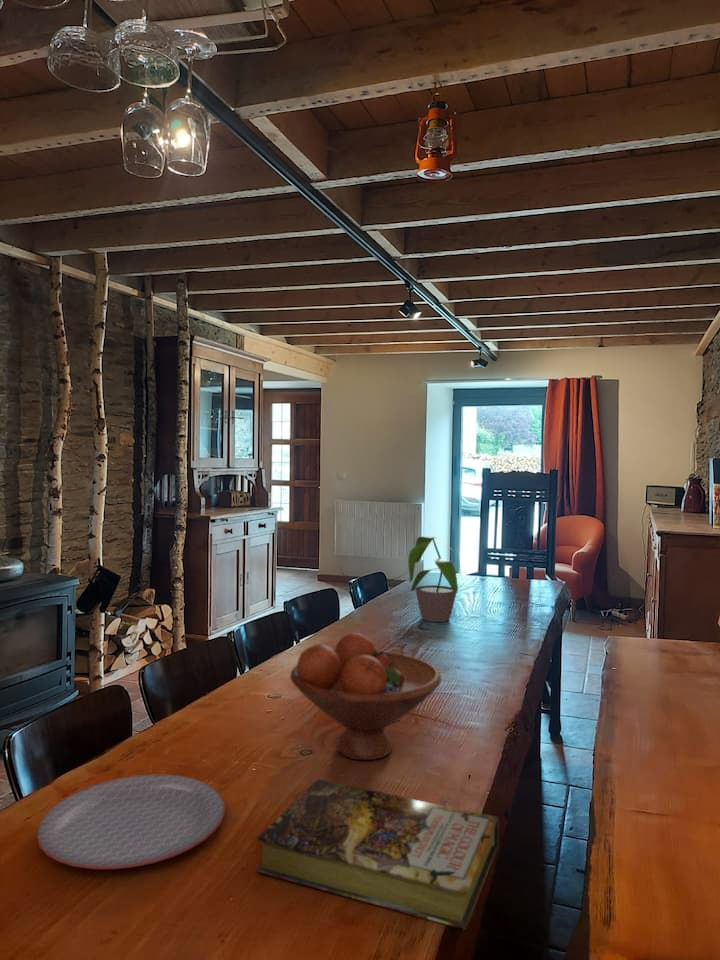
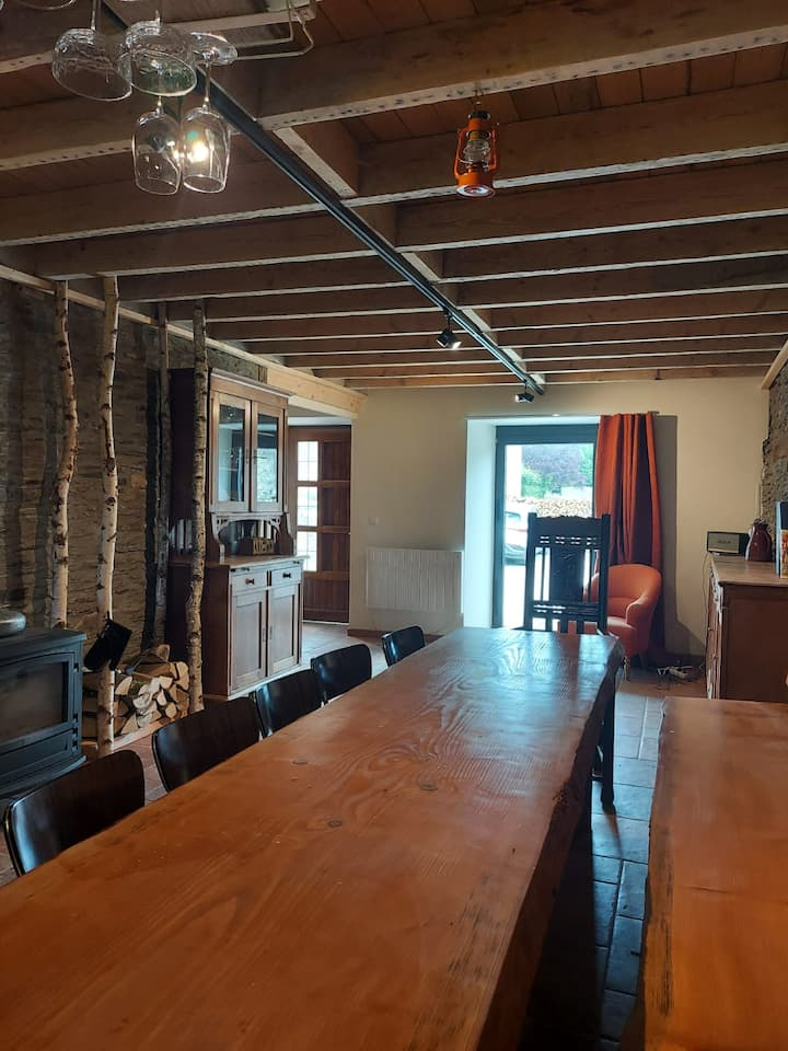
- plate (134, 821)
- fruit bowl (365, 695)
- potted plant (439, 578)
- book (381, 842)
